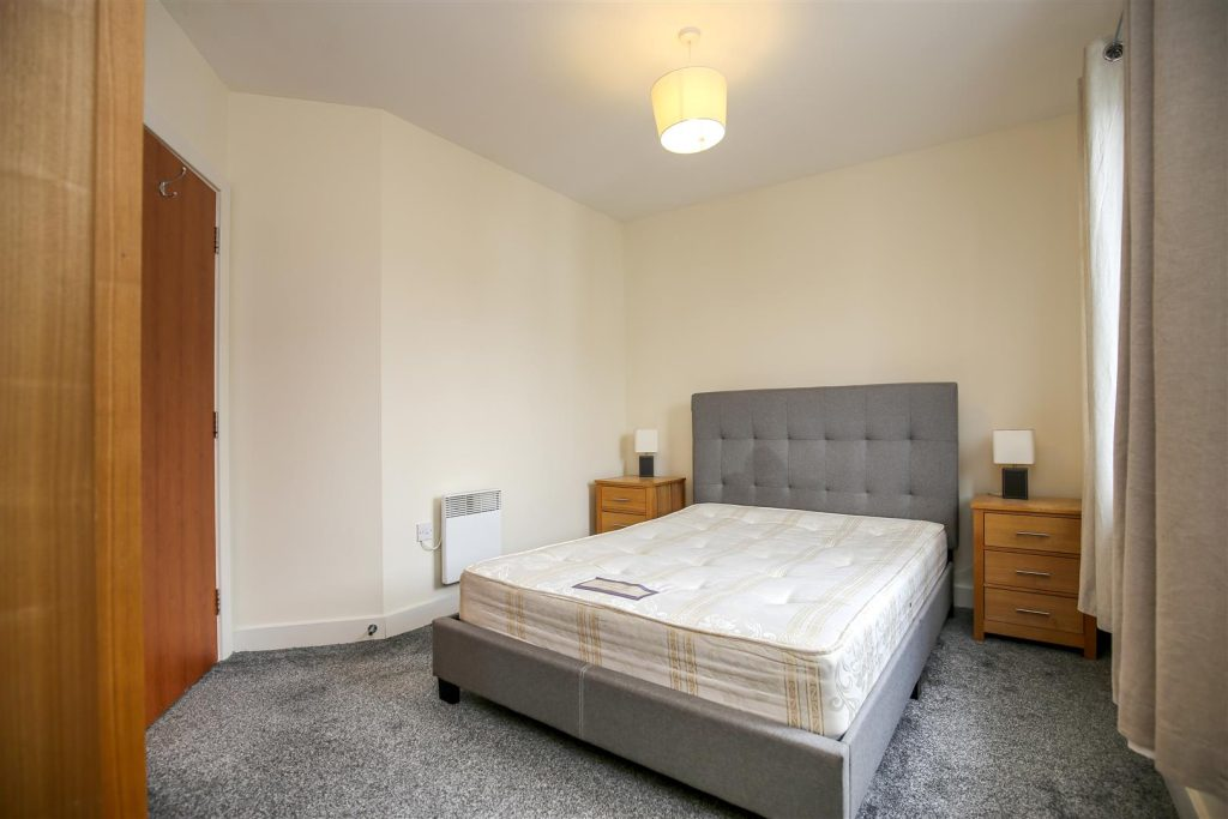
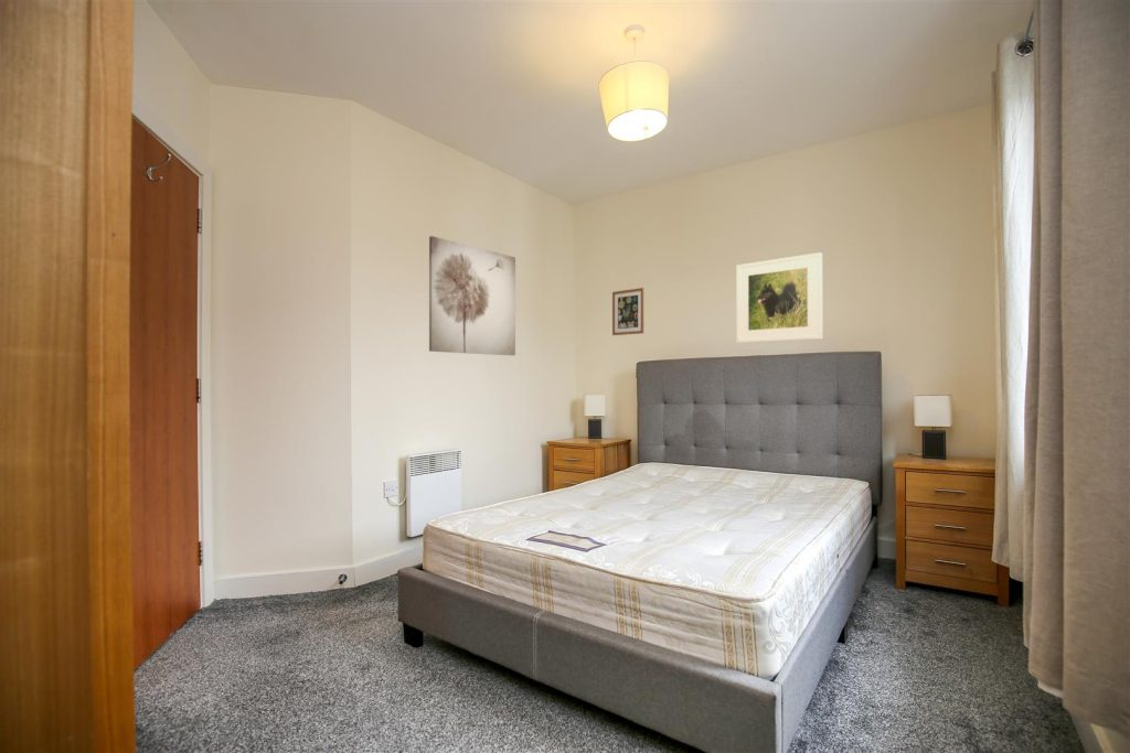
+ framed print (777, 300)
+ wall art (627, 312)
+ wall art (476, 300)
